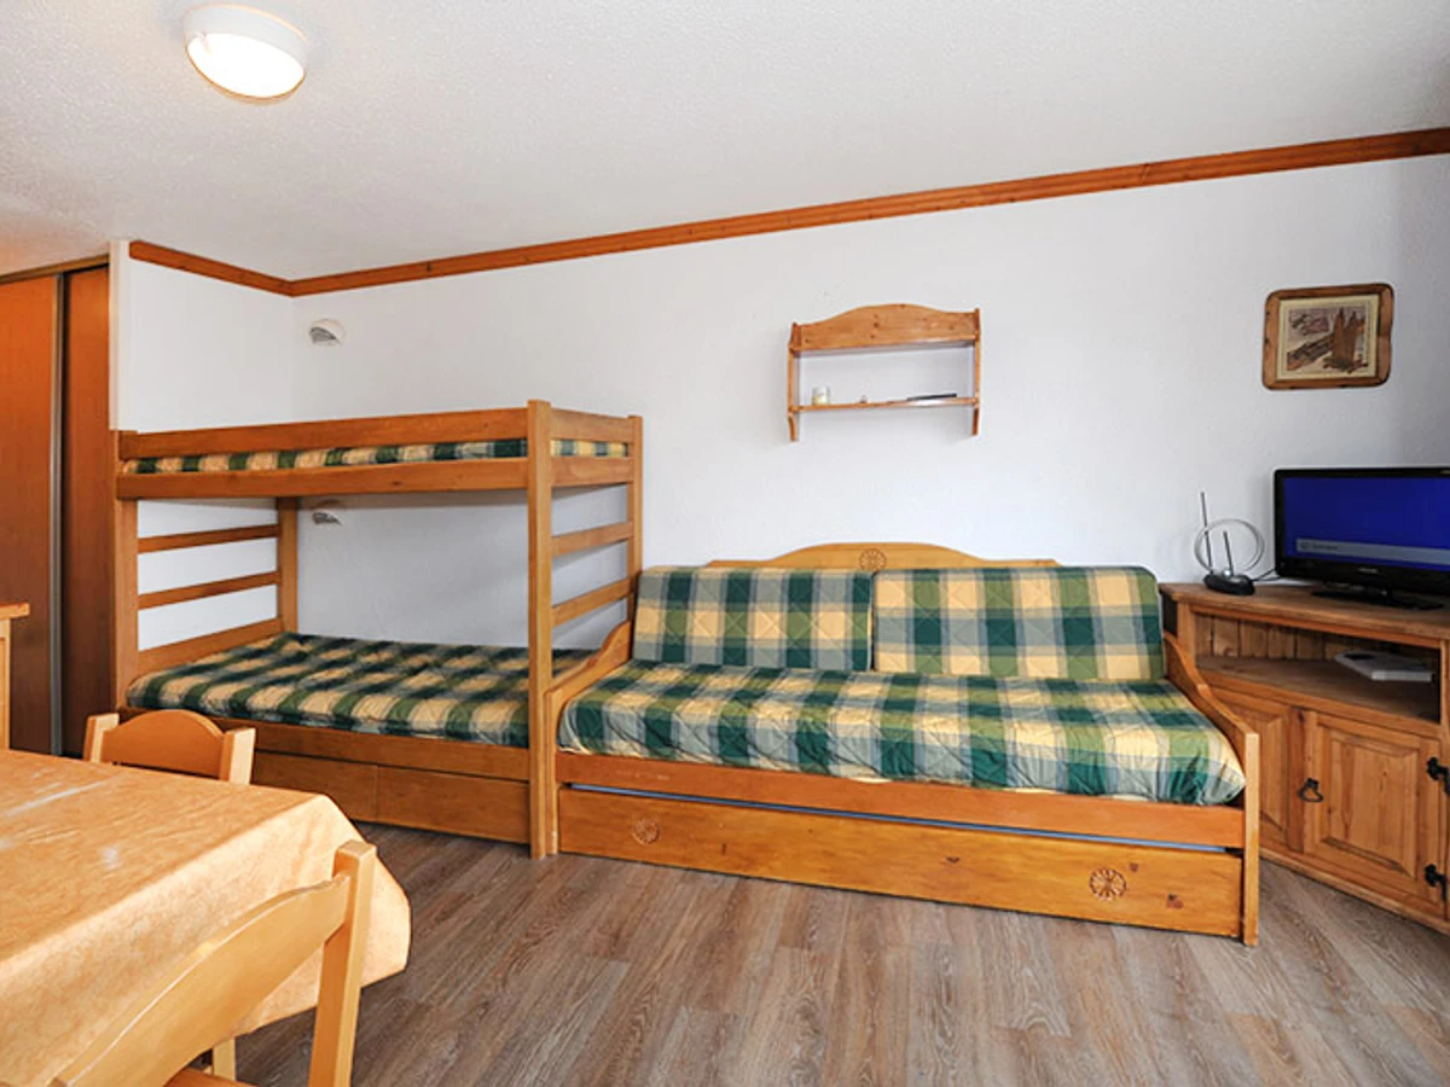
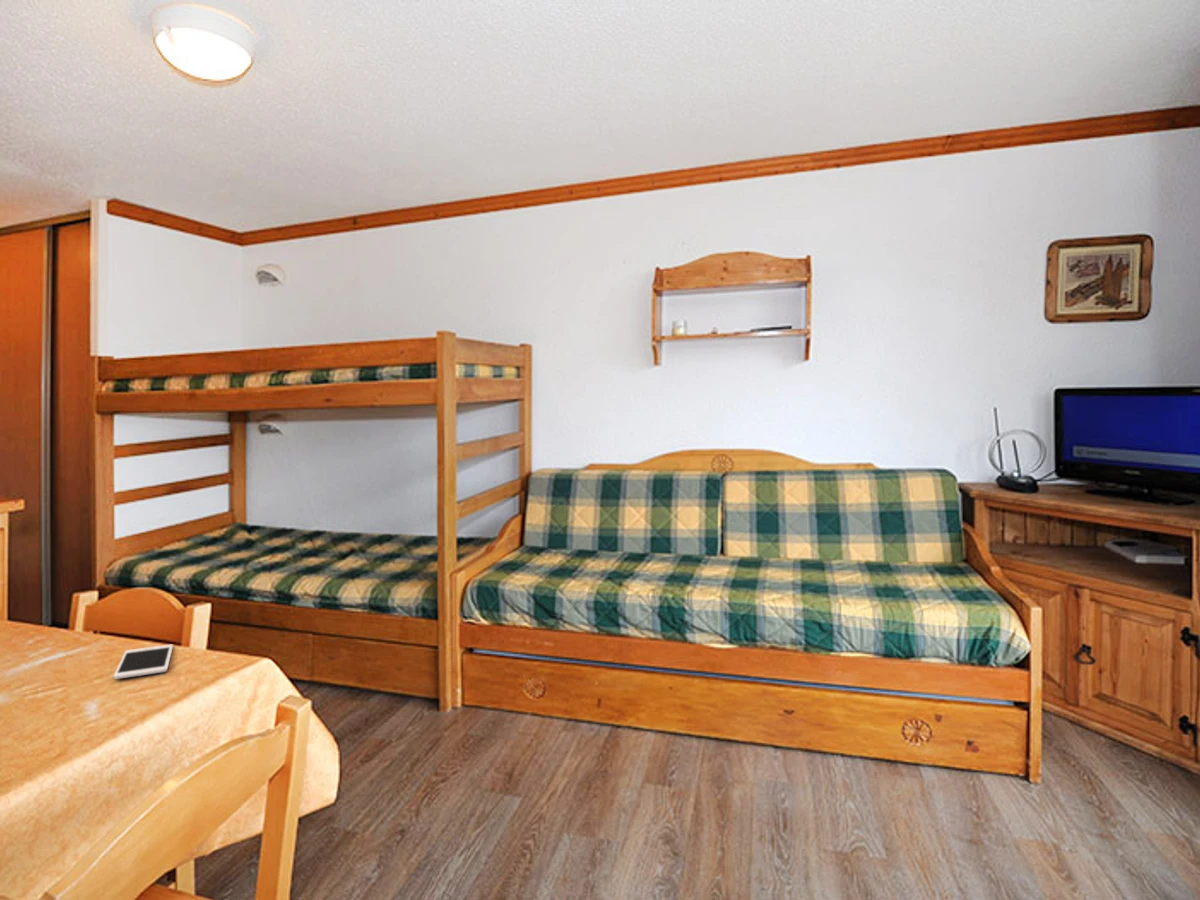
+ cell phone (145, 660)
